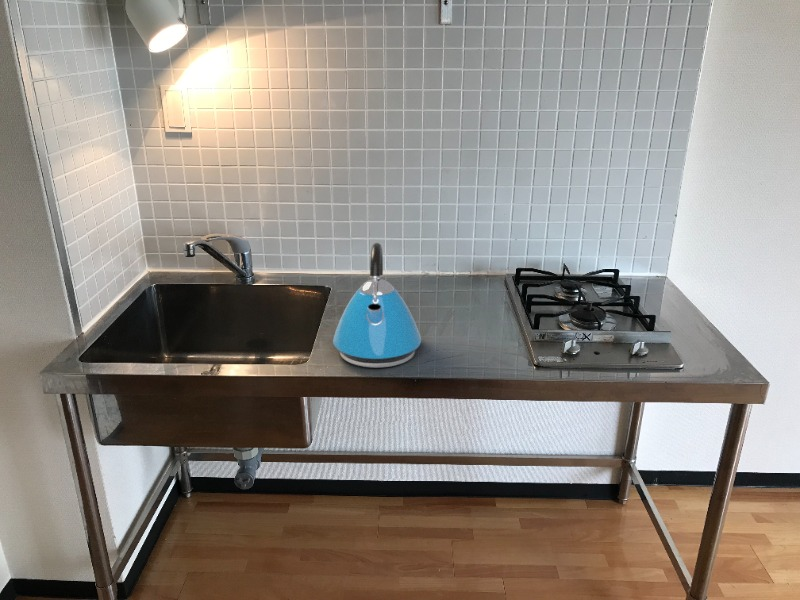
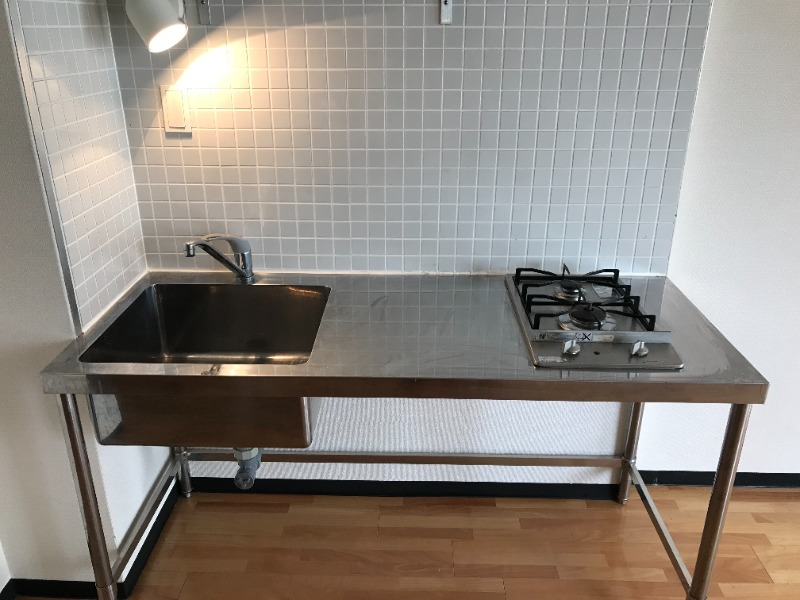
- kettle (376, 298)
